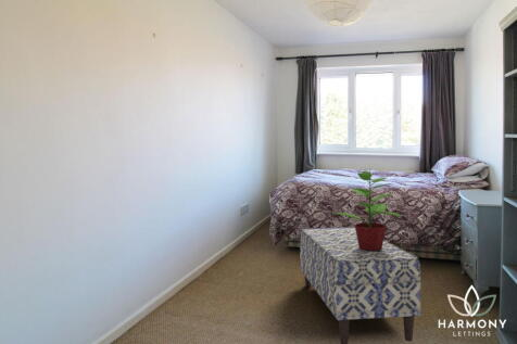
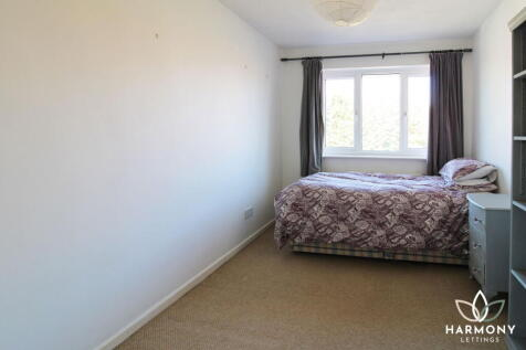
- bench (350, 276)
- potted plant (370, 207)
